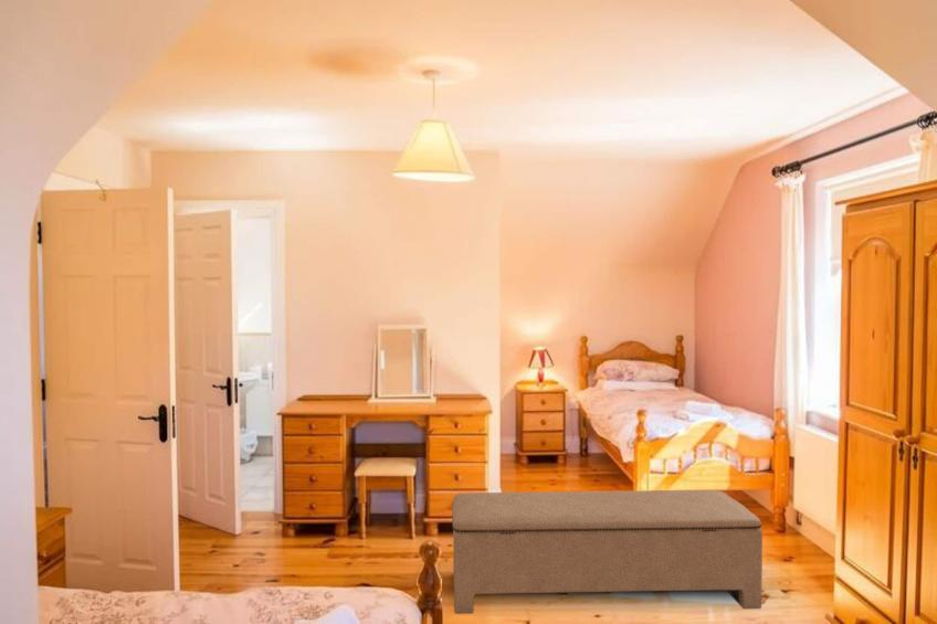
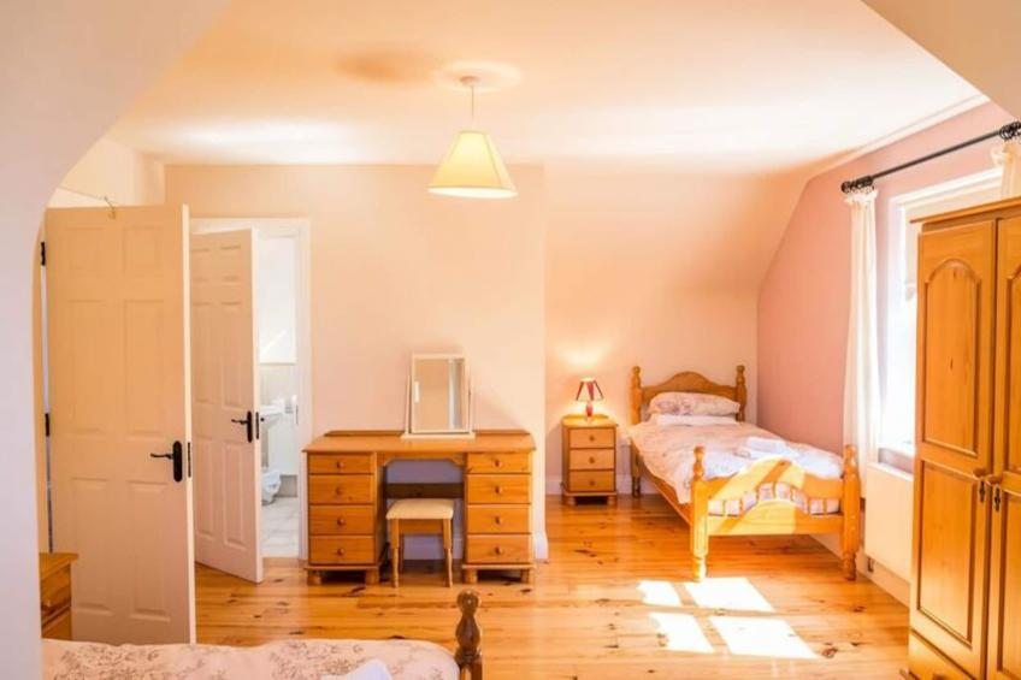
- bench (598, 546)
